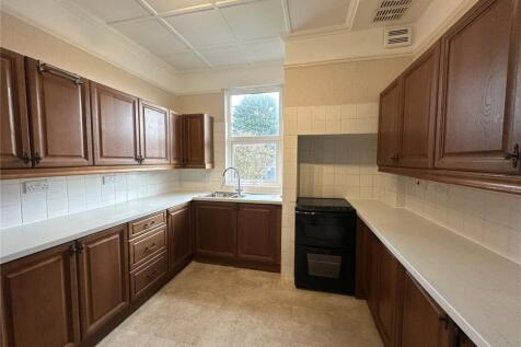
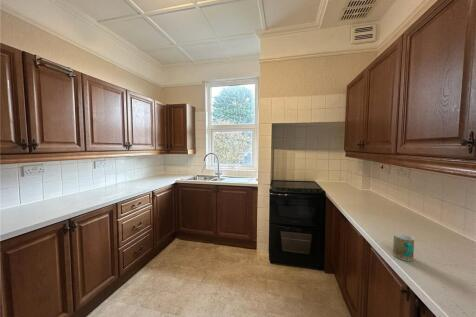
+ mug (405, 248)
